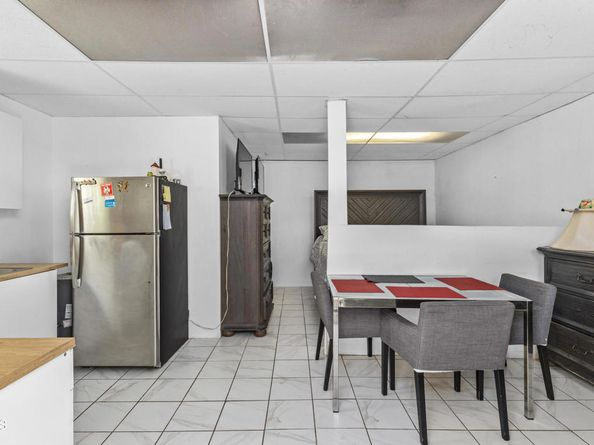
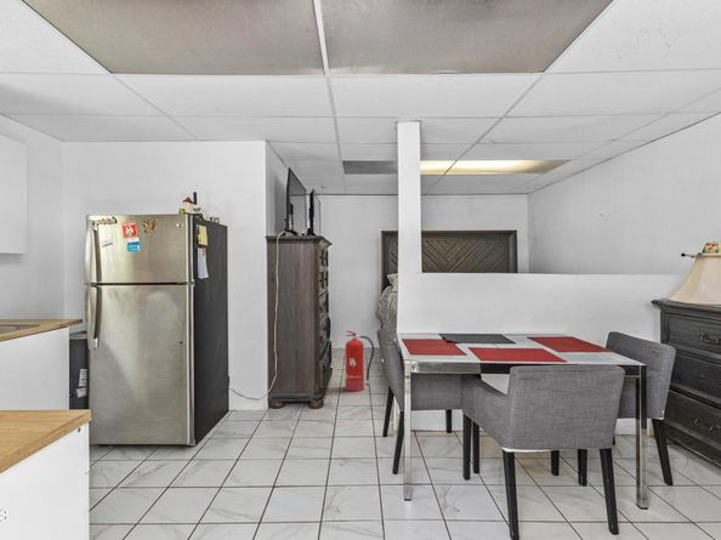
+ fire extinguisher (359, 359)
